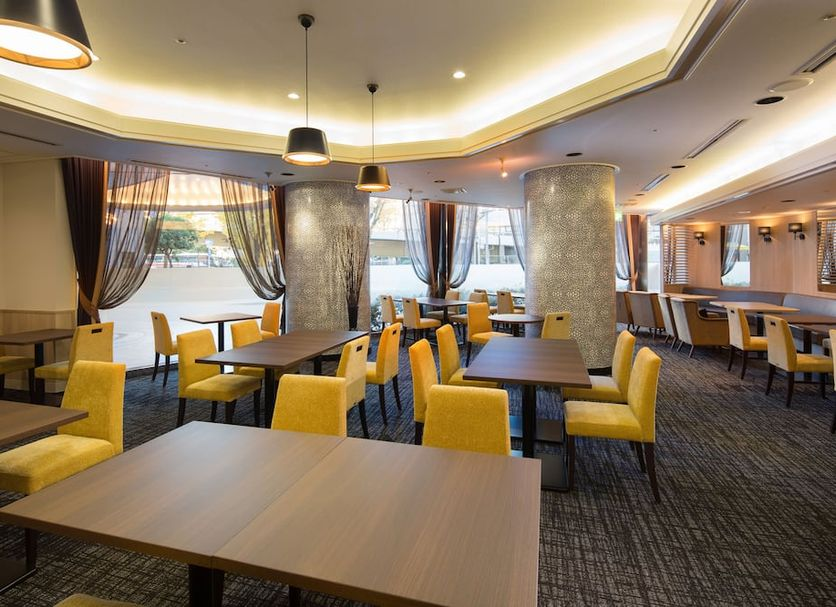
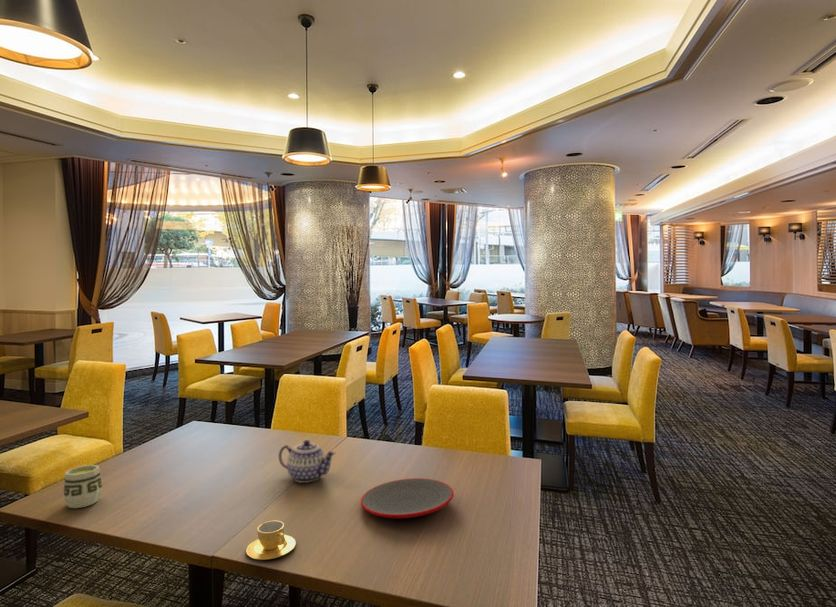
+ plate (407, 498)
+ cup (82, 486)
+ cup (271, 537)
+ teapot (307, 459)
